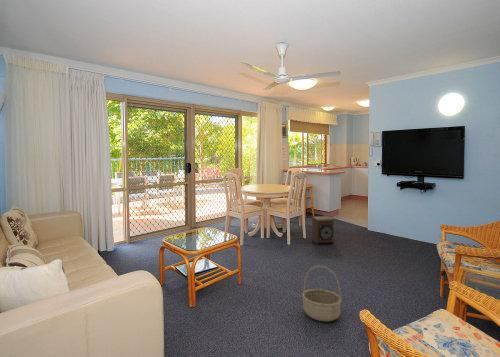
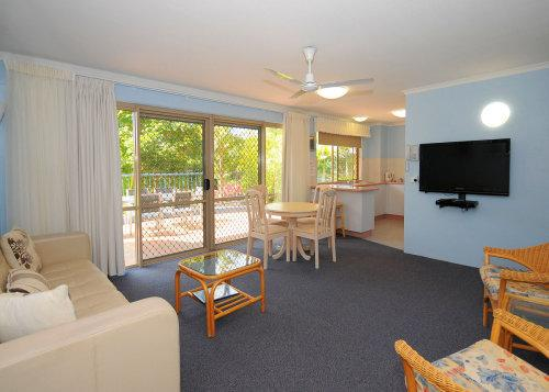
- speaker (323, 230)
- basket (321, 290)
